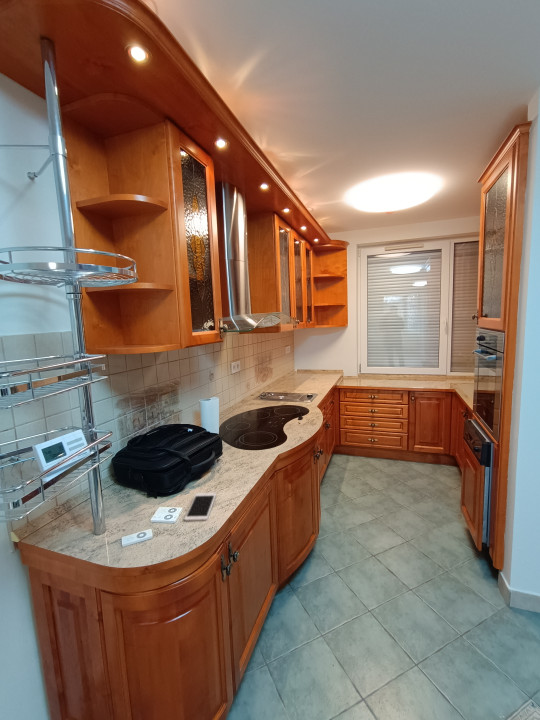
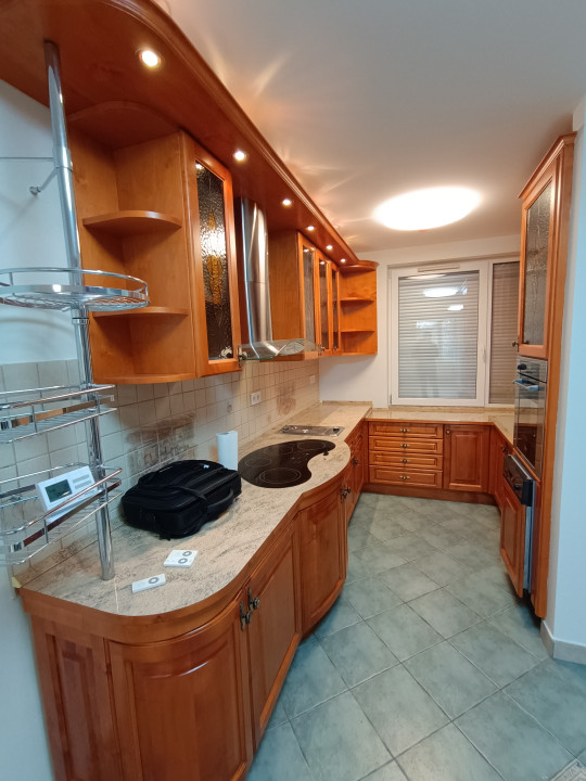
- cell phone (201, 505)
